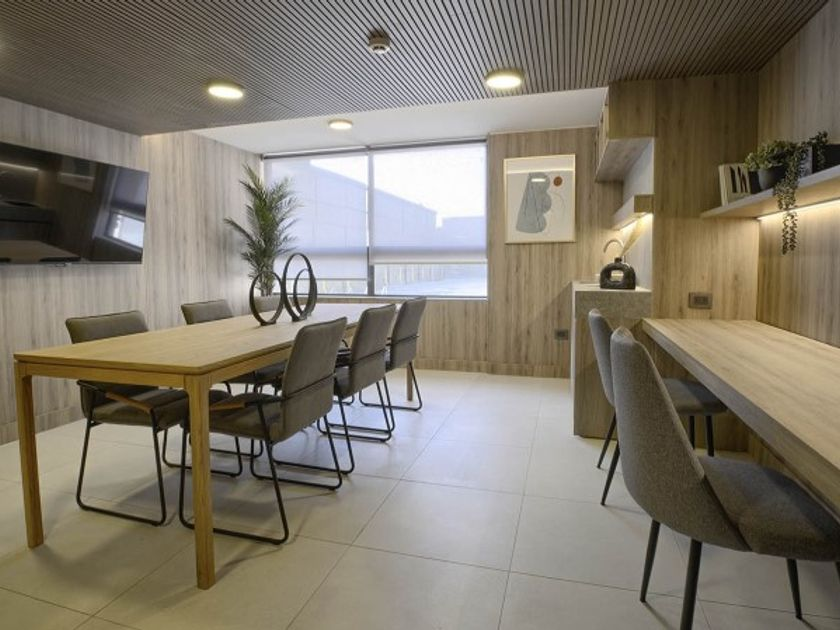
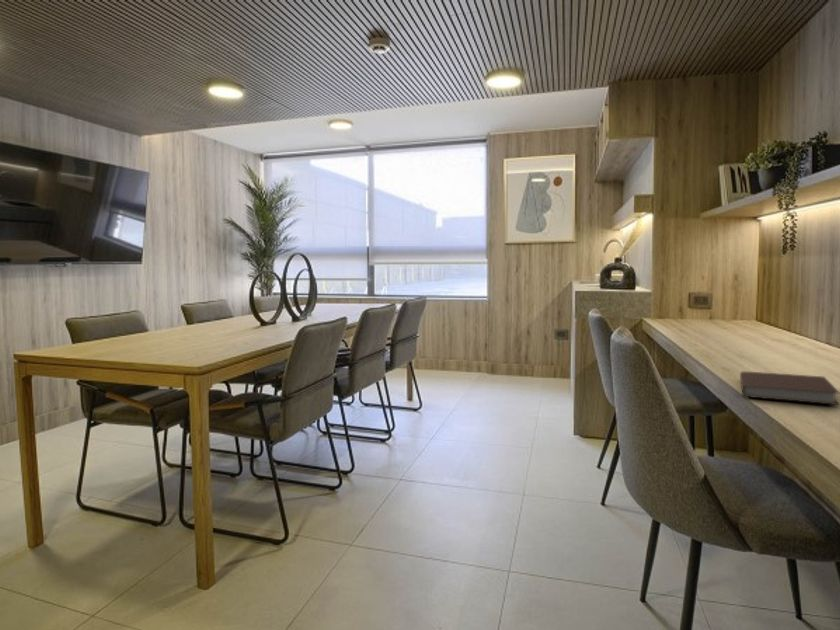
+ notebook (784, 386)
